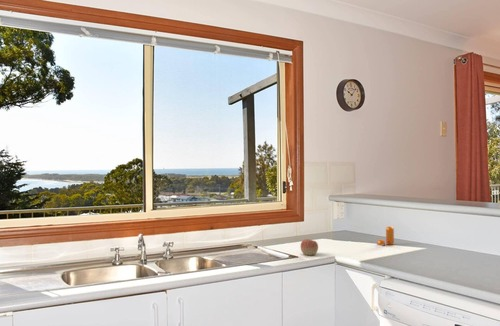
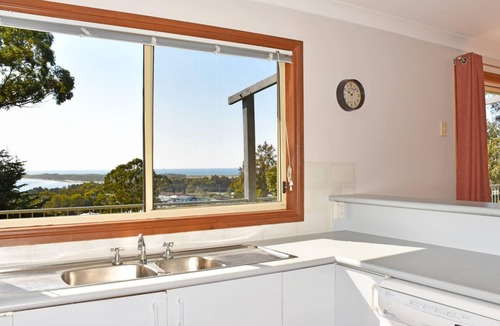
- pepper shaker (386, 235)
- apple (309, 246)
